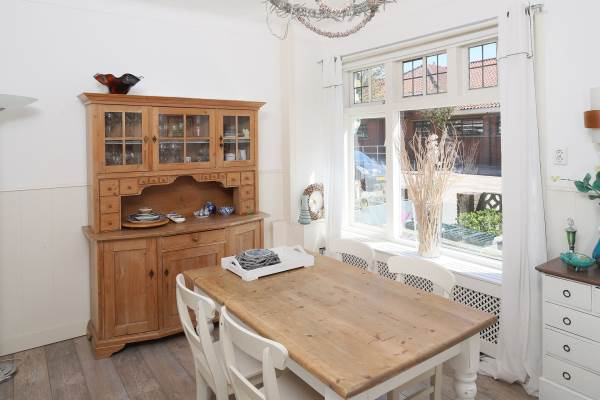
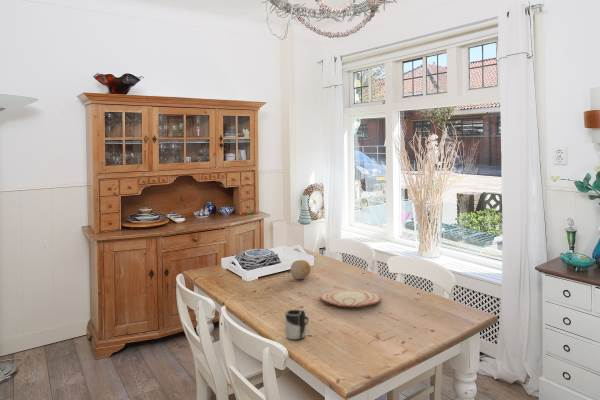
+ plate (350, 295)
+ fruit (300, 269)
+ cup (298, 323)
